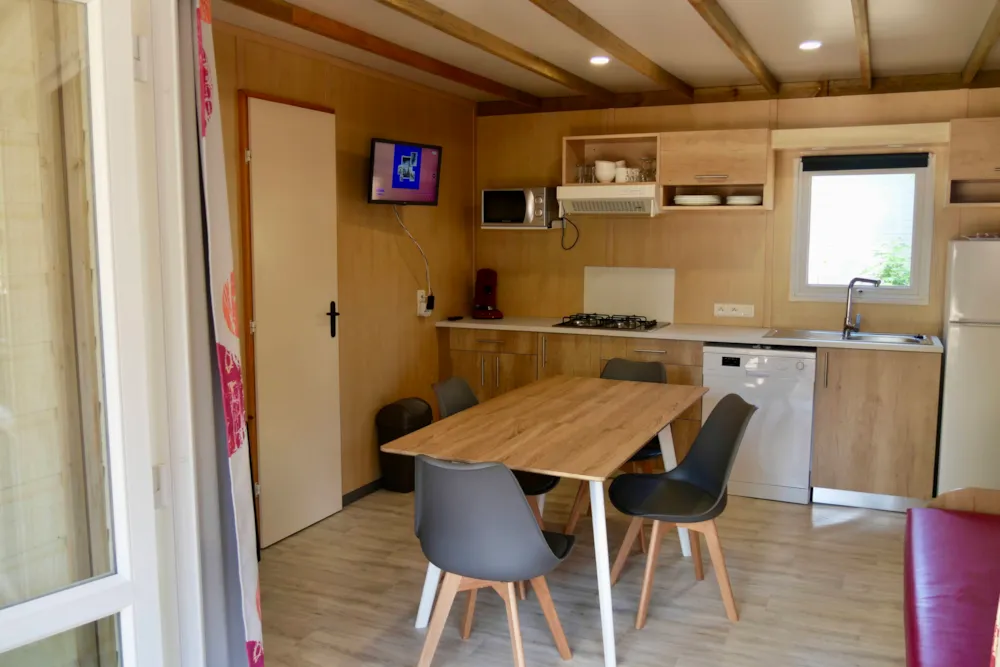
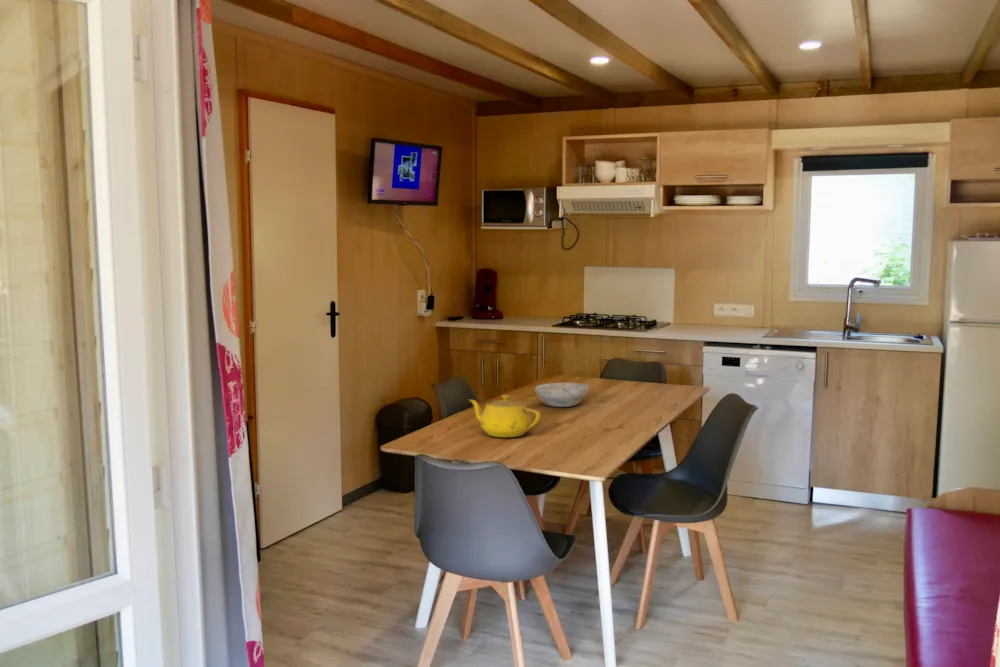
+ bowl (561, 395)
+ teapot (503, 414)
